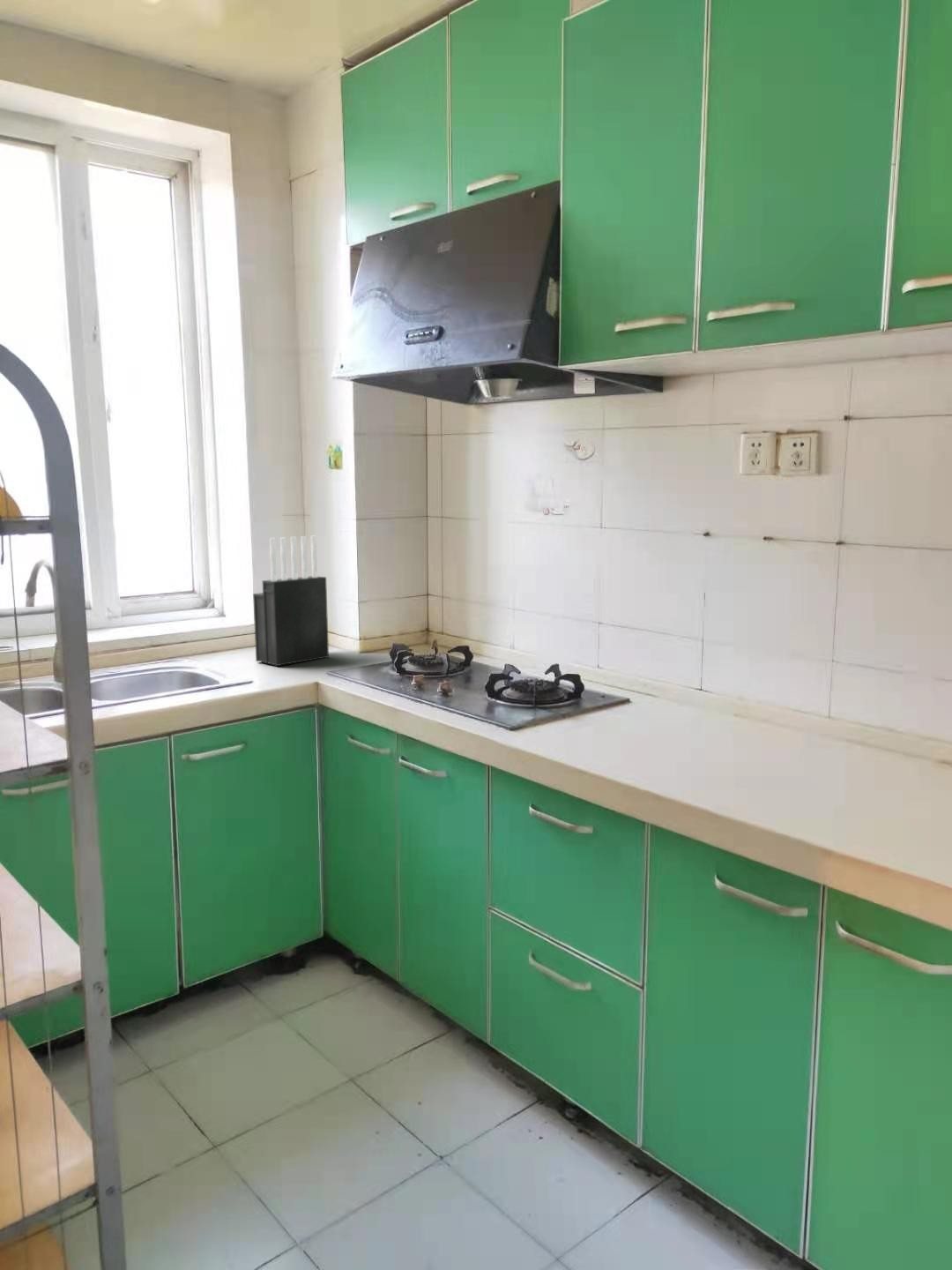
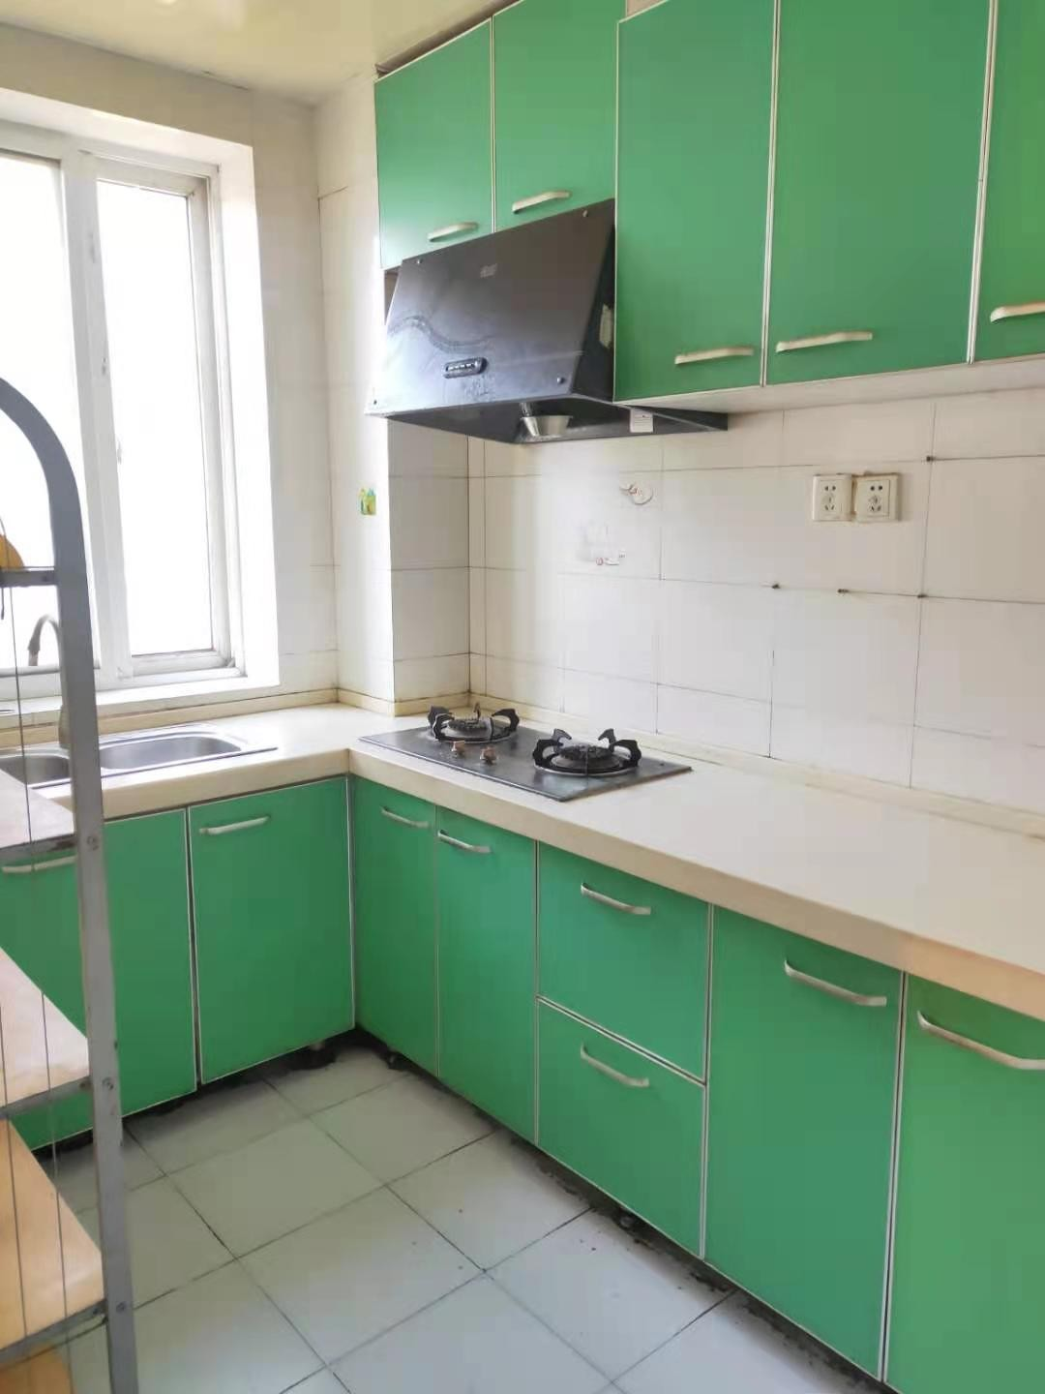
- knife block (287, 598)
